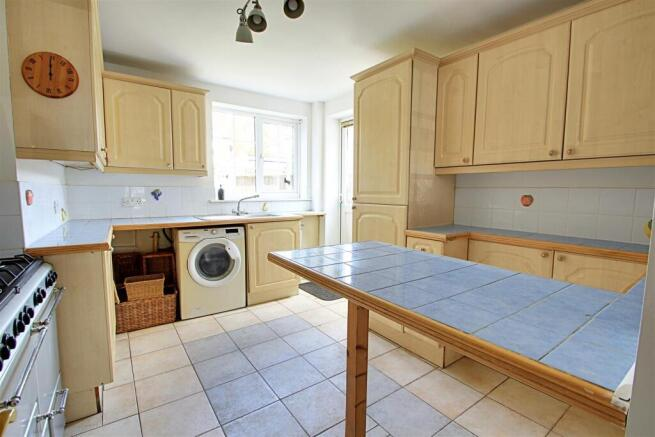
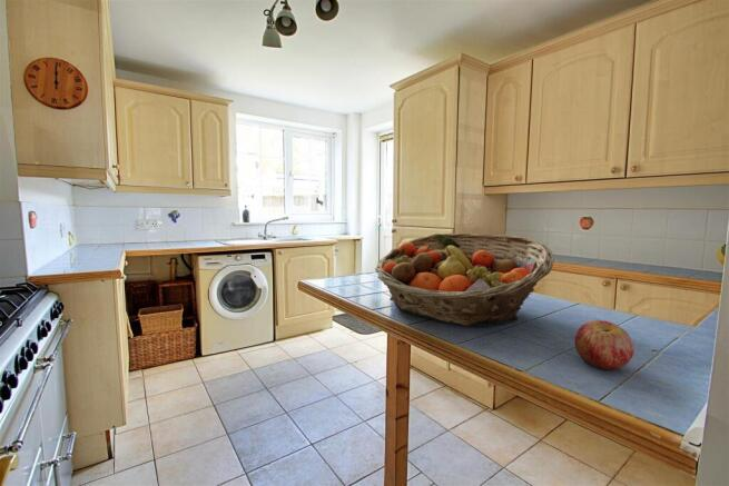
+ fruit basket (455, 271)
+ apple (602, 344)
